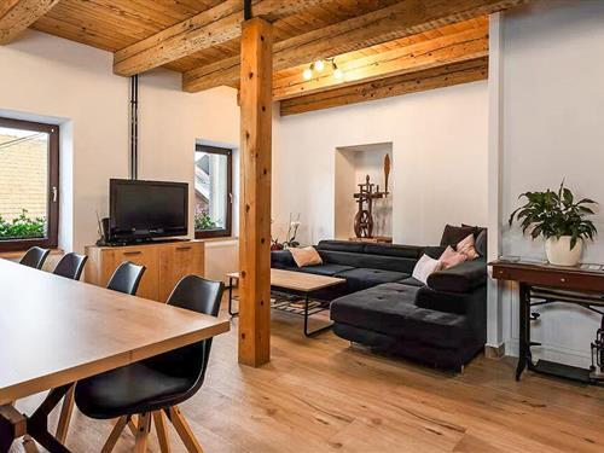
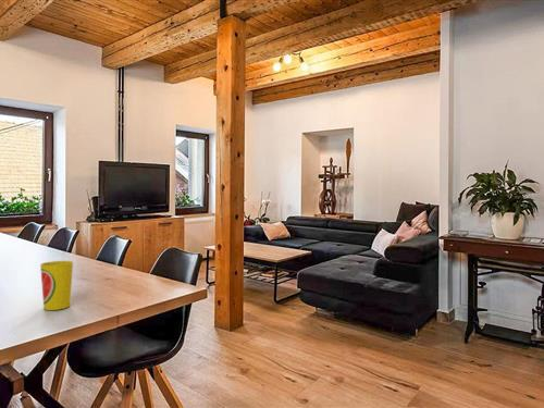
+ cup (57, 284)
